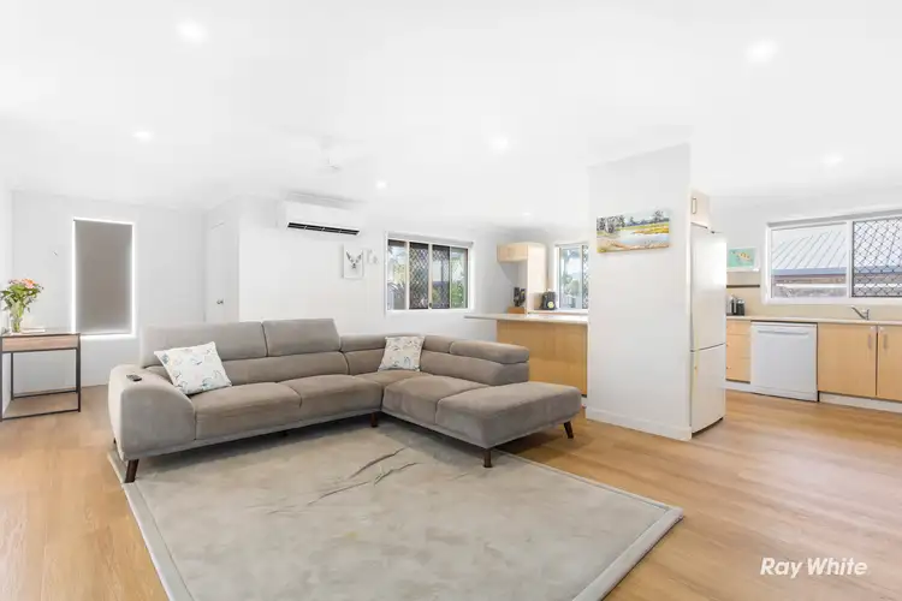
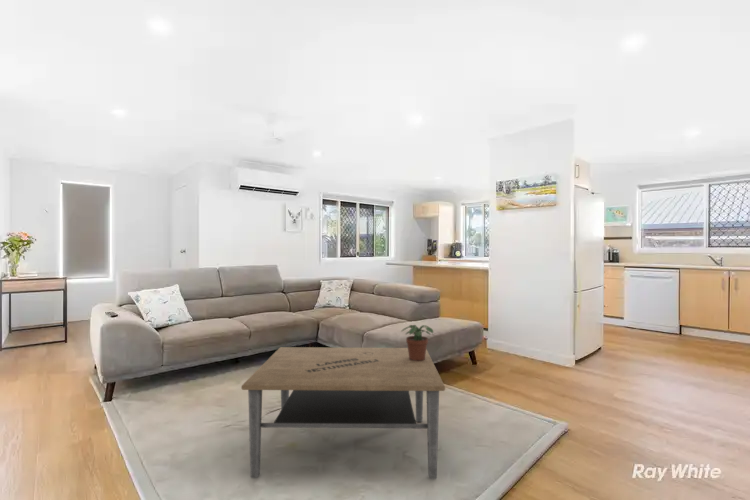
+ potted plant (417, 341)
+ coffee table (348, 404)
